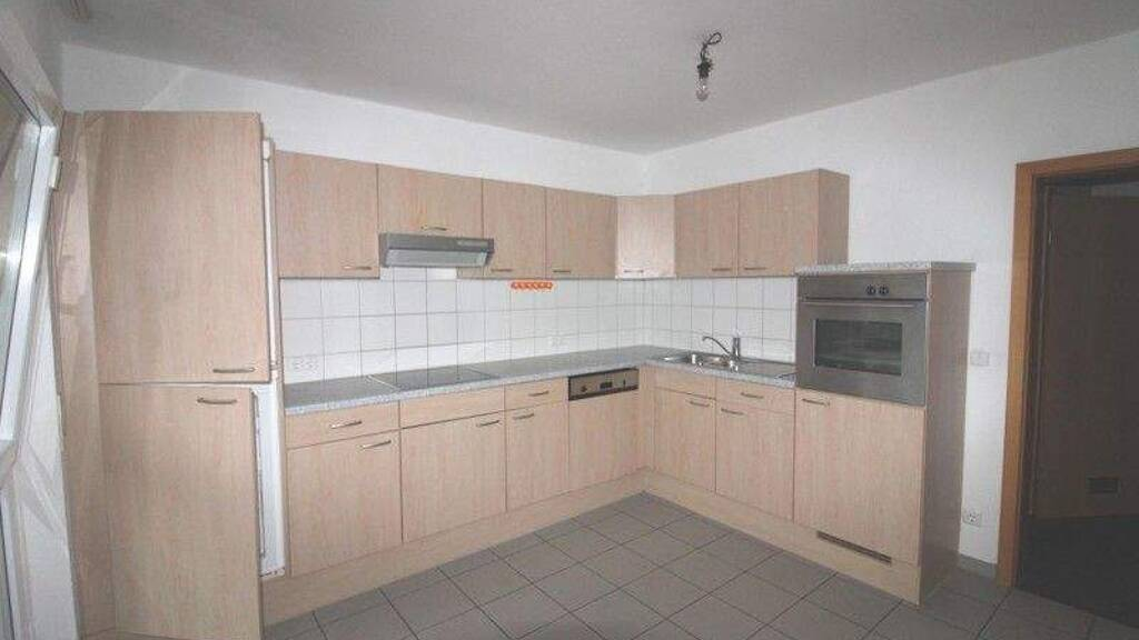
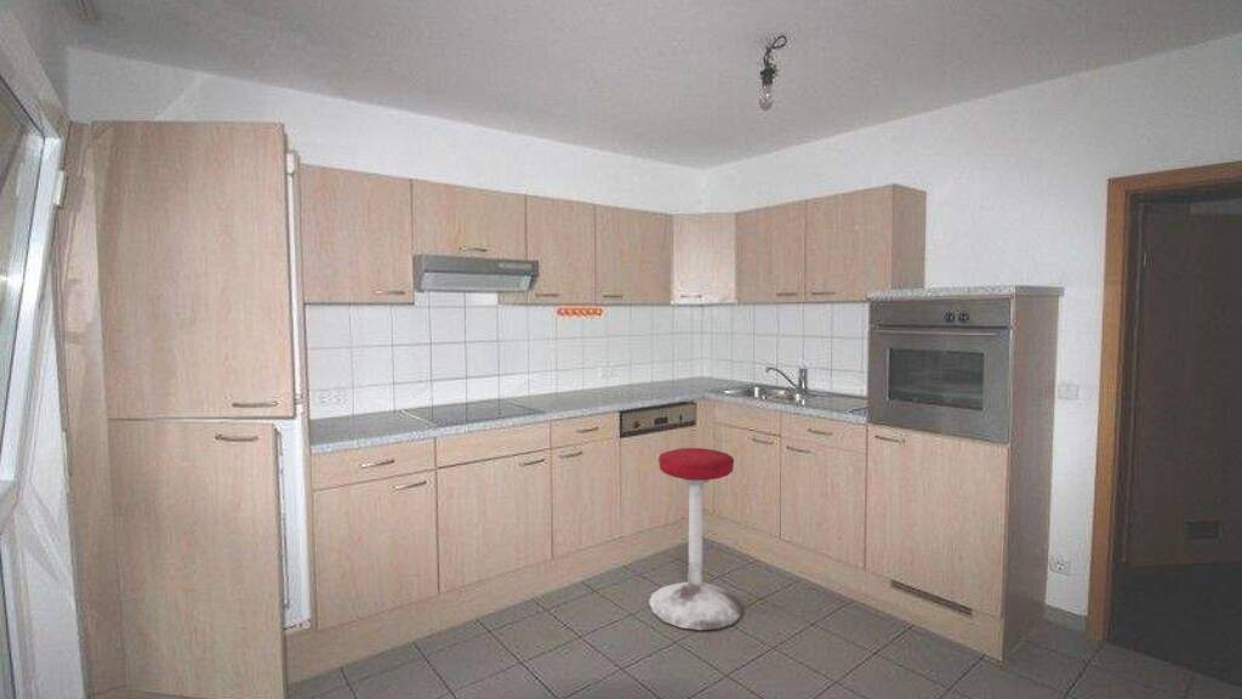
+ stool (695, 530)
